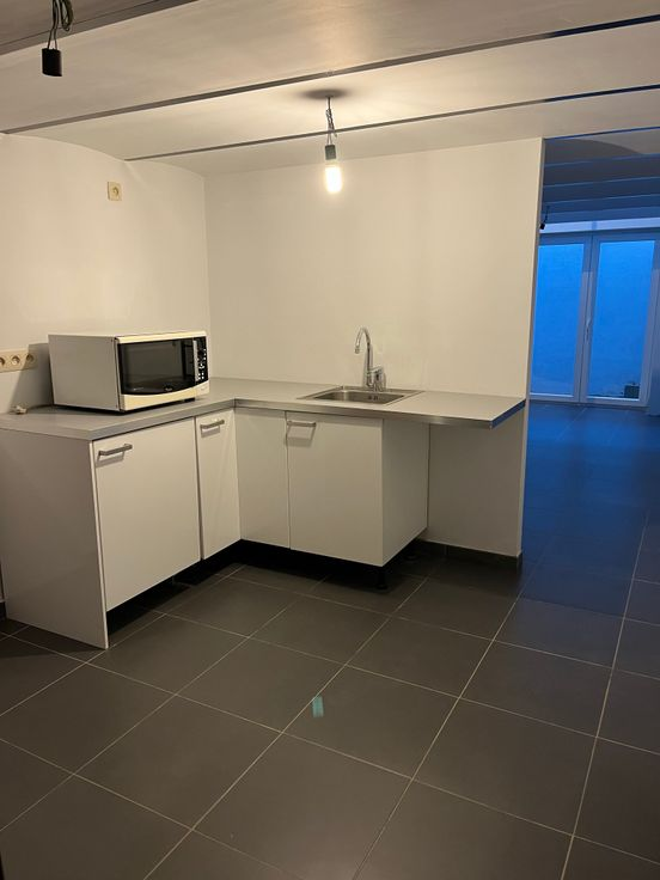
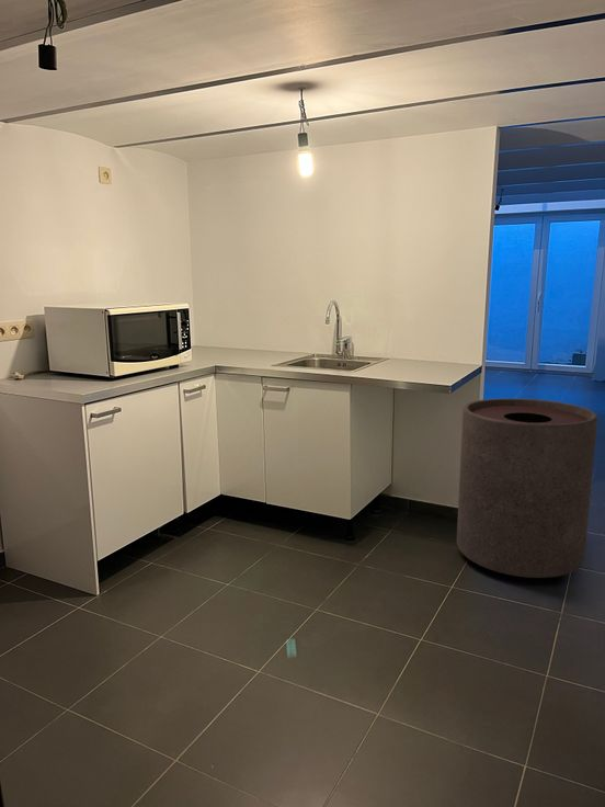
+ trash can (522, 485)
